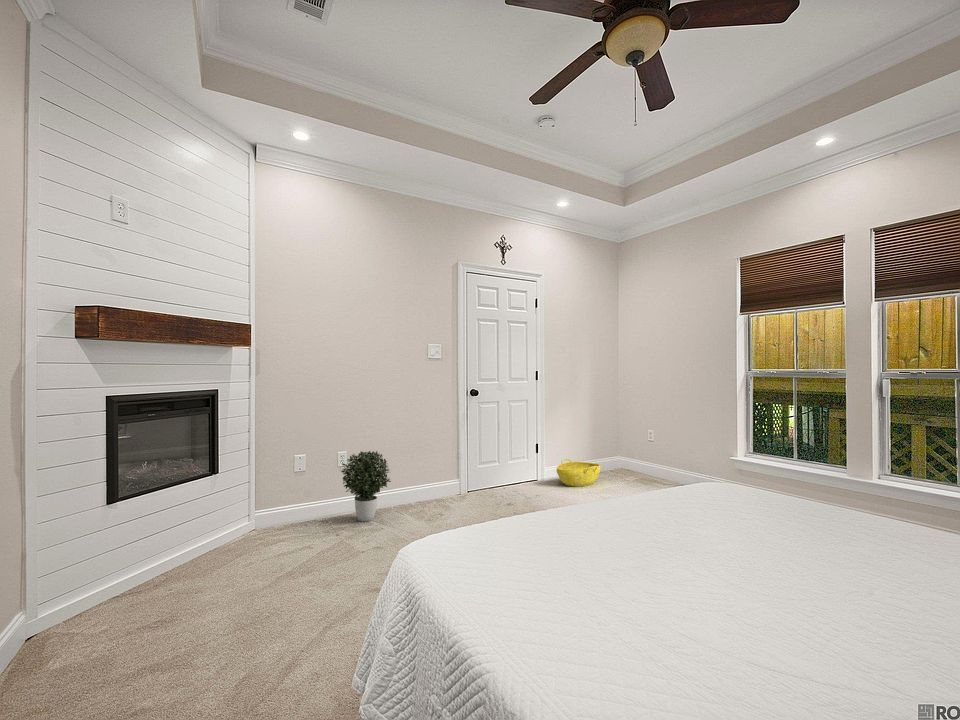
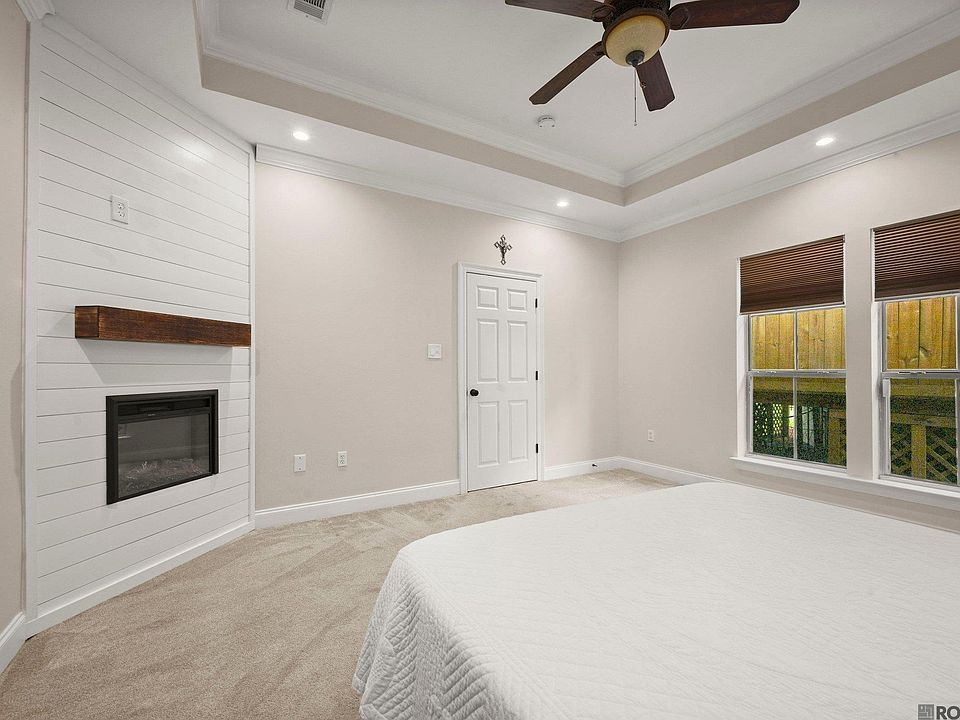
- potted plant (366, 485)
- basket (578, 472)
